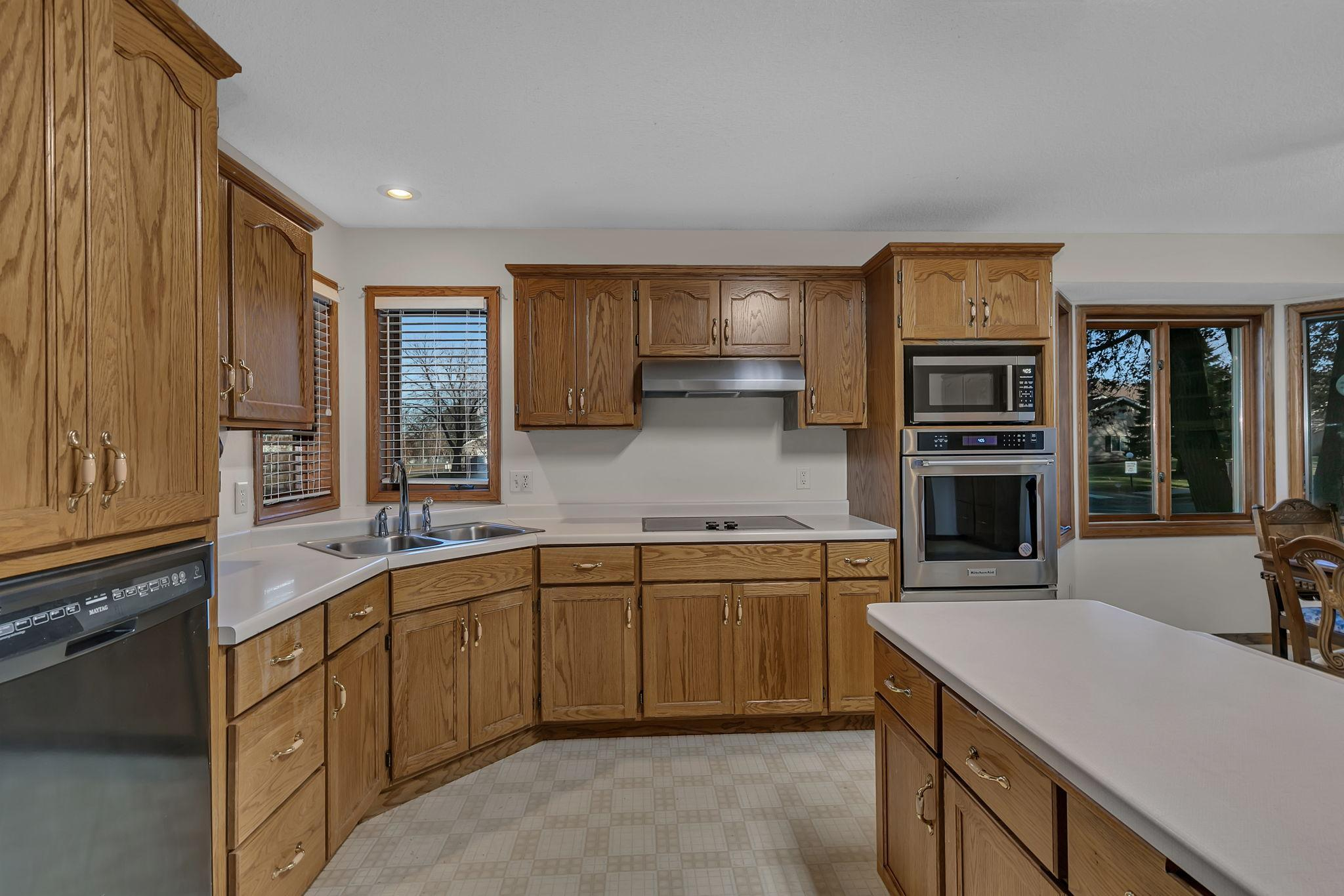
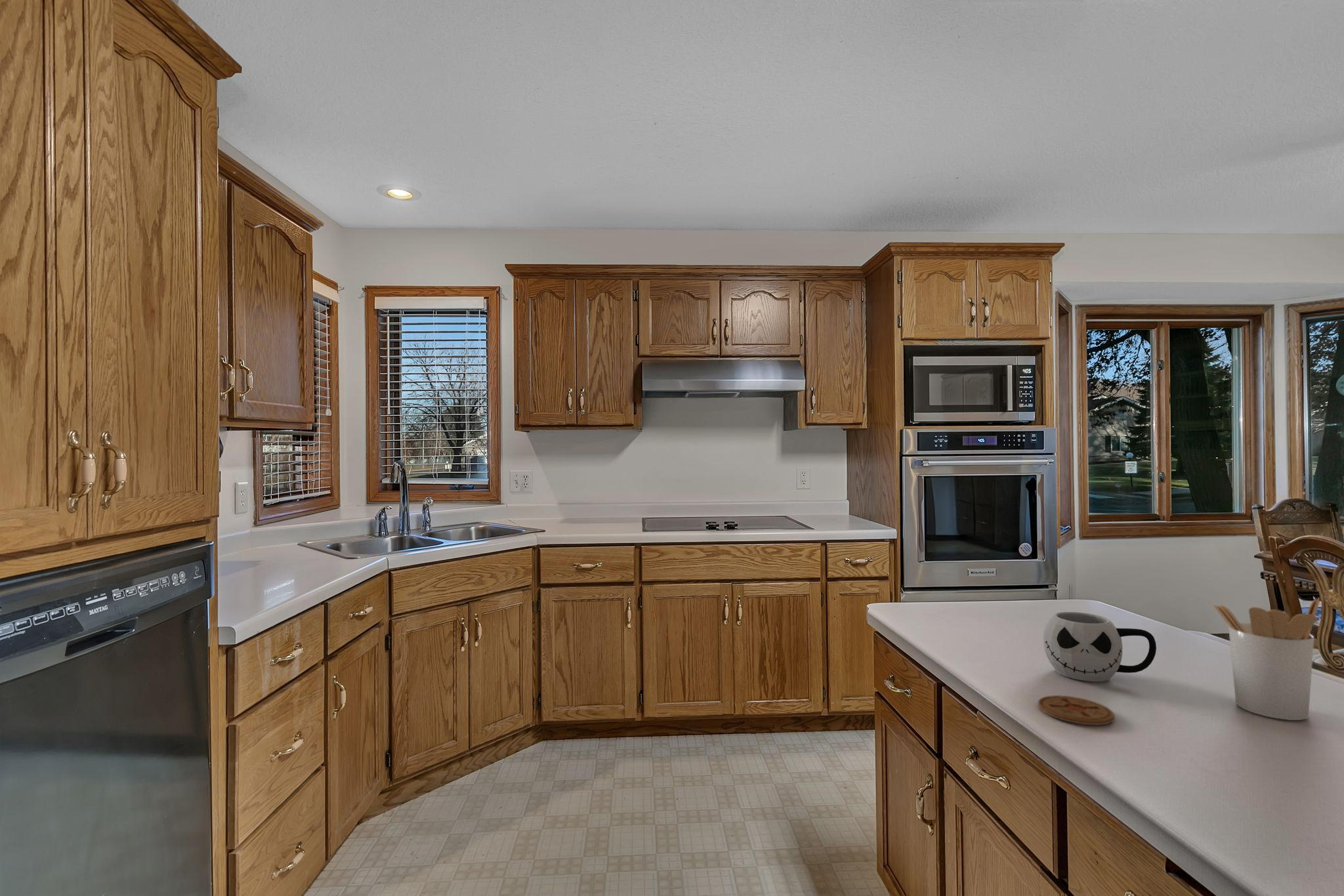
+ coaster (1075, 709)
+ utensil holder (1274, 655)
+ mug (1097, 647)
